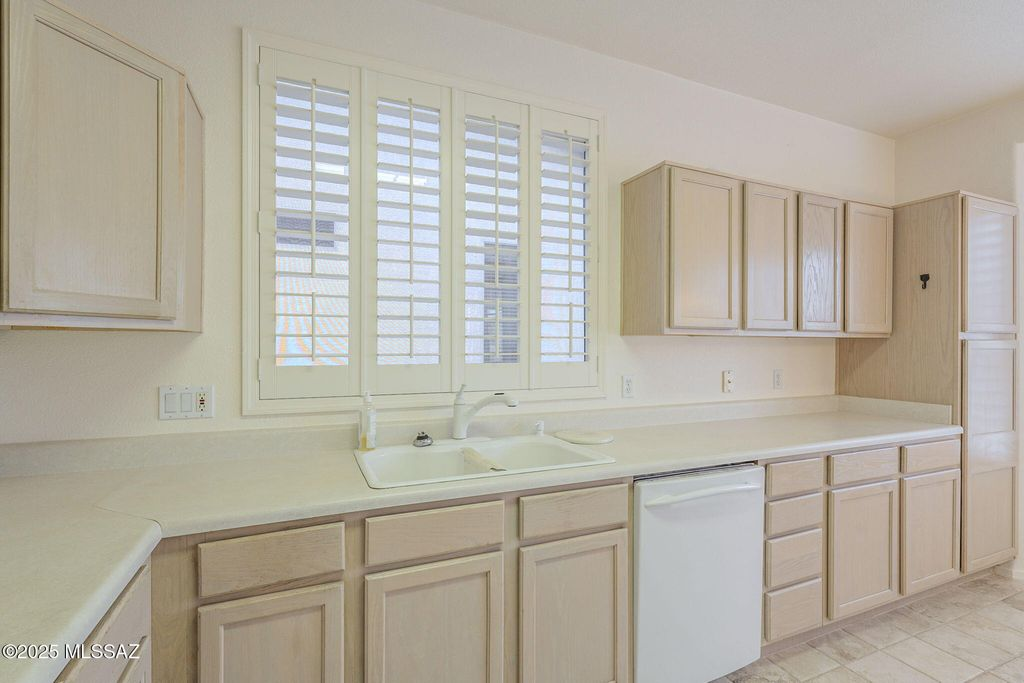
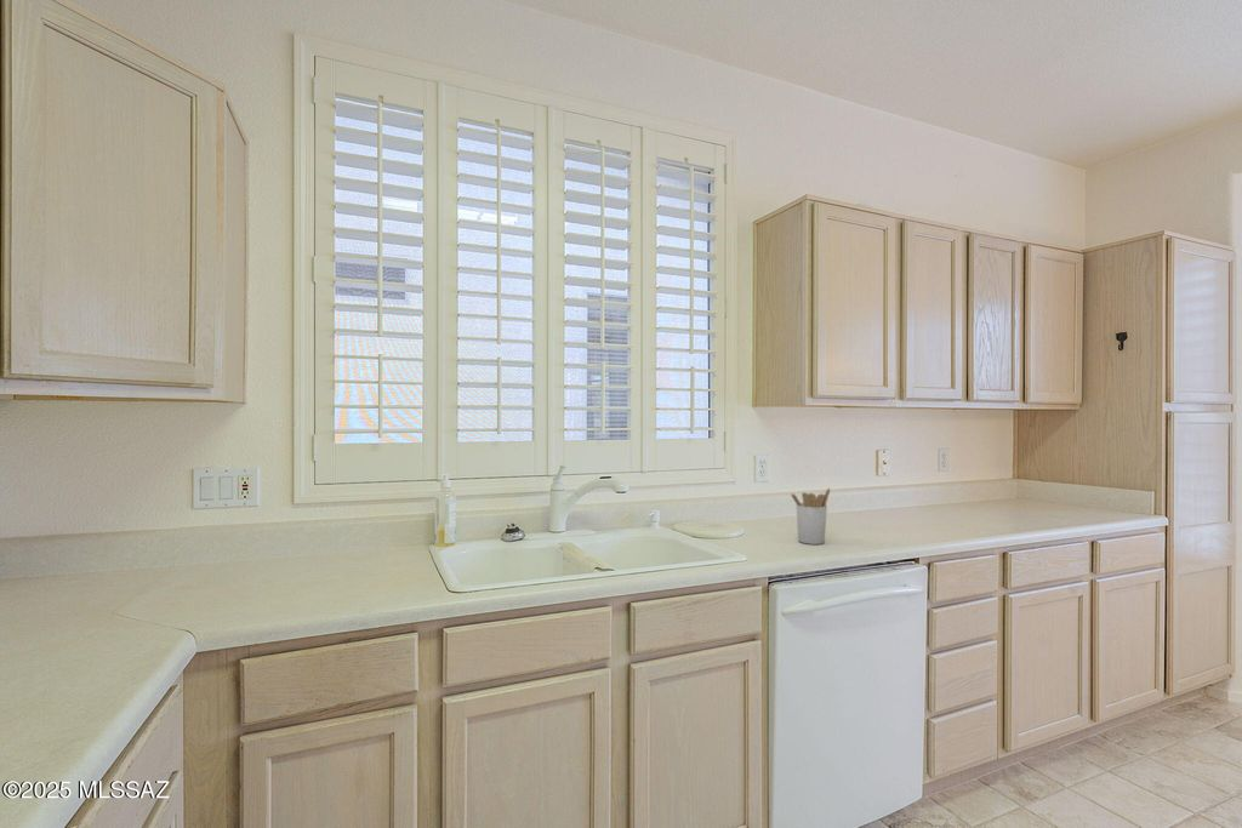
+ utensil holder (811, 515)
